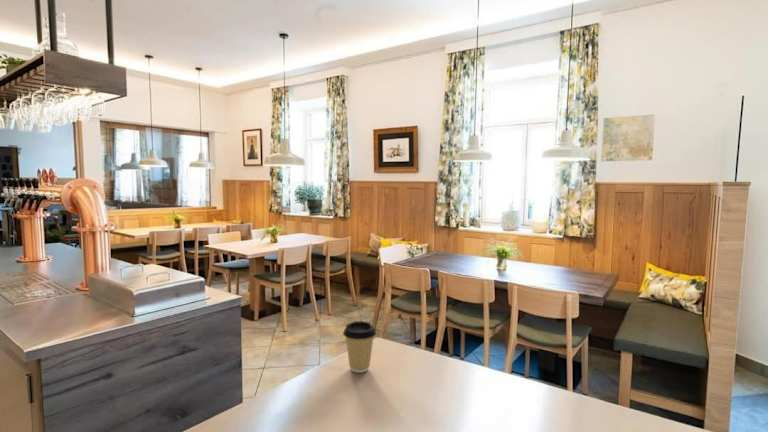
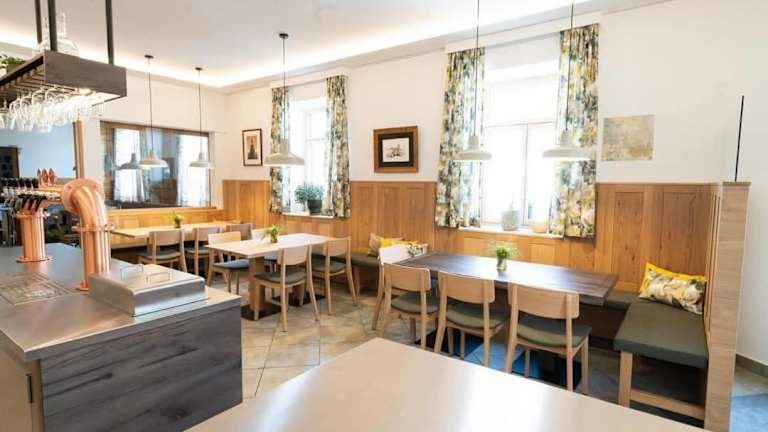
- coffee cup (359, 347)
